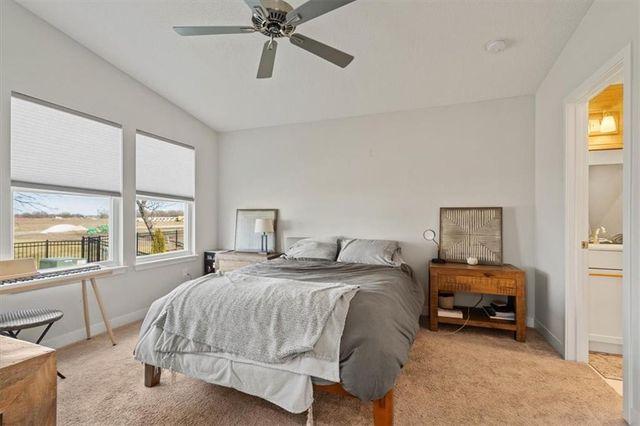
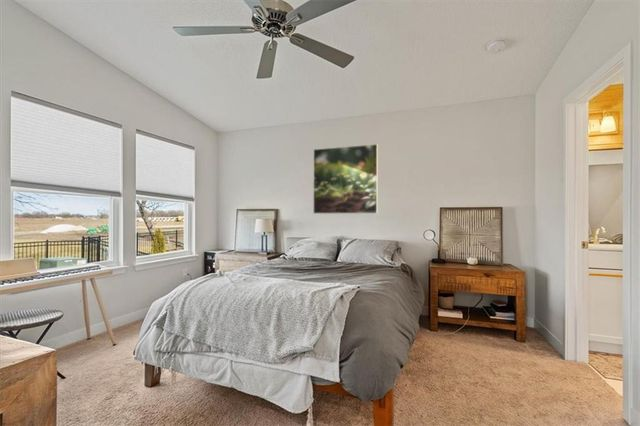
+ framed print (344, 180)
